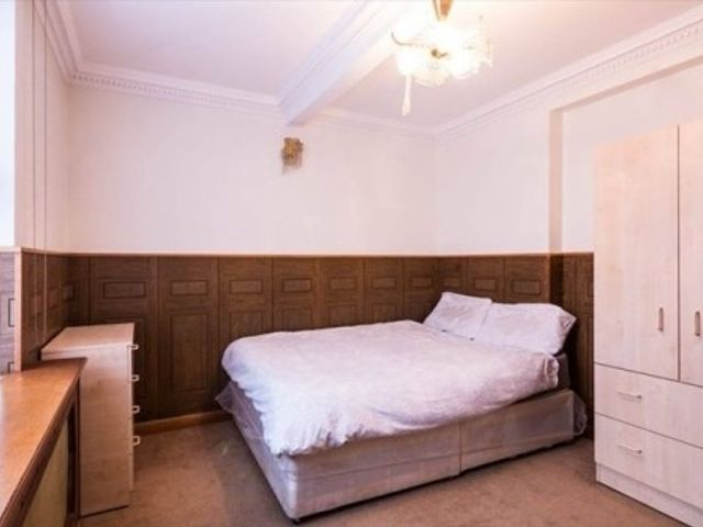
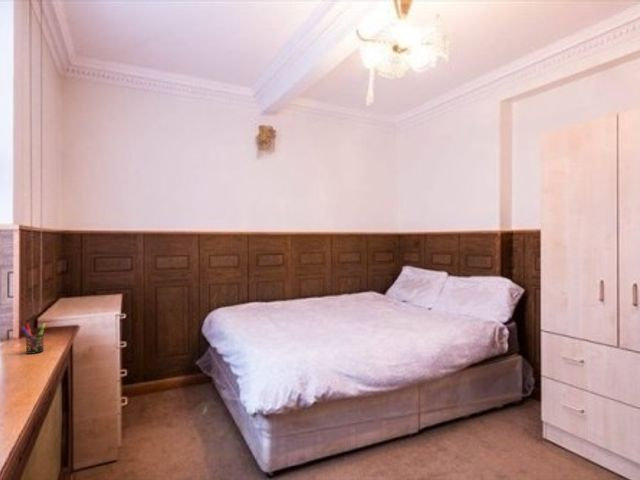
+ pen holder (35, 336)
